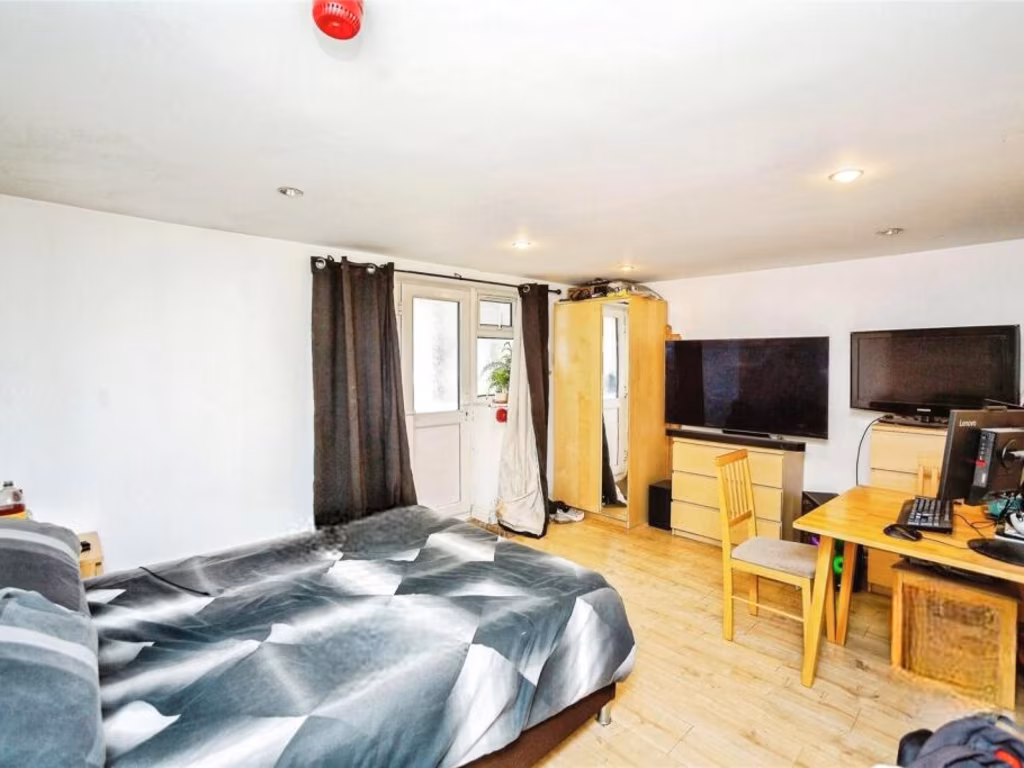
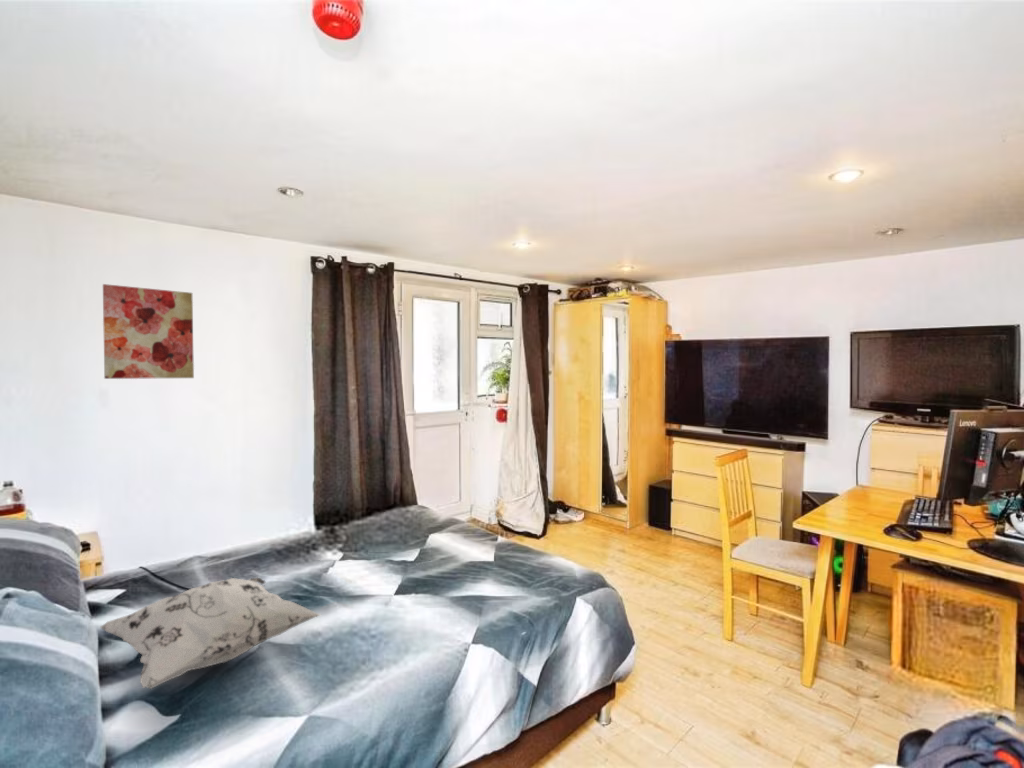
+ decorative pillow (213, 620)
+ wall art (150, 333)
